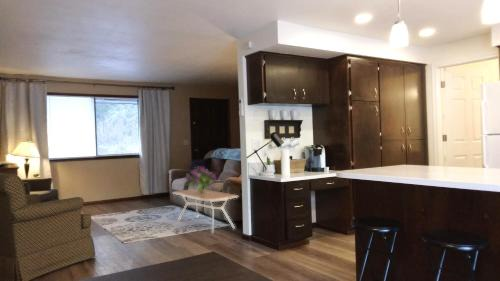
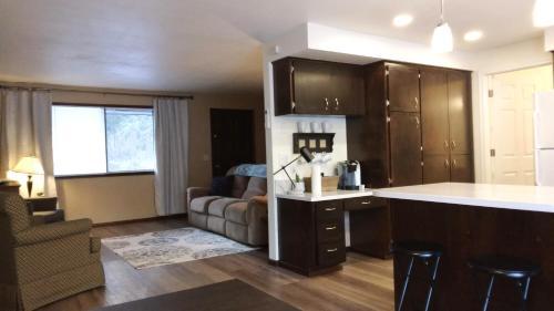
- bouquet (201, 180)
- coffee table (204, 206)
